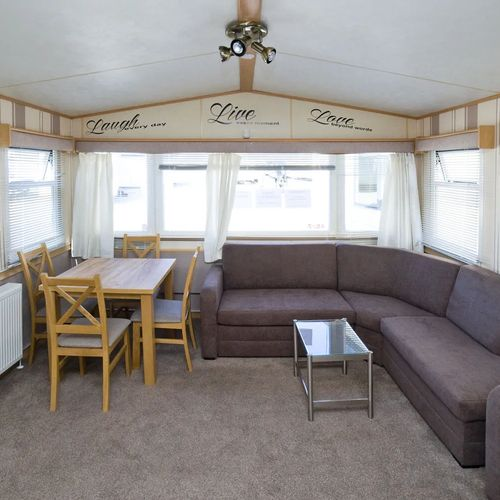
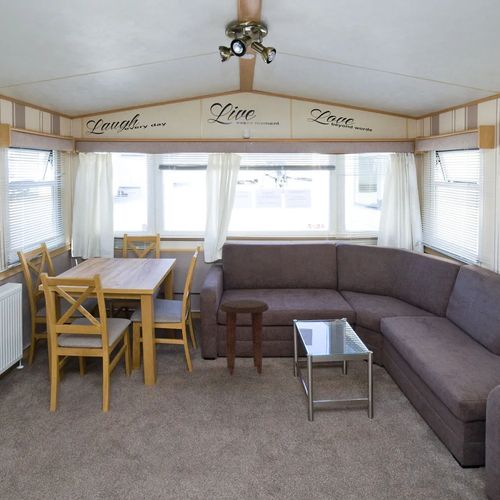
+ side table (252, 337)
